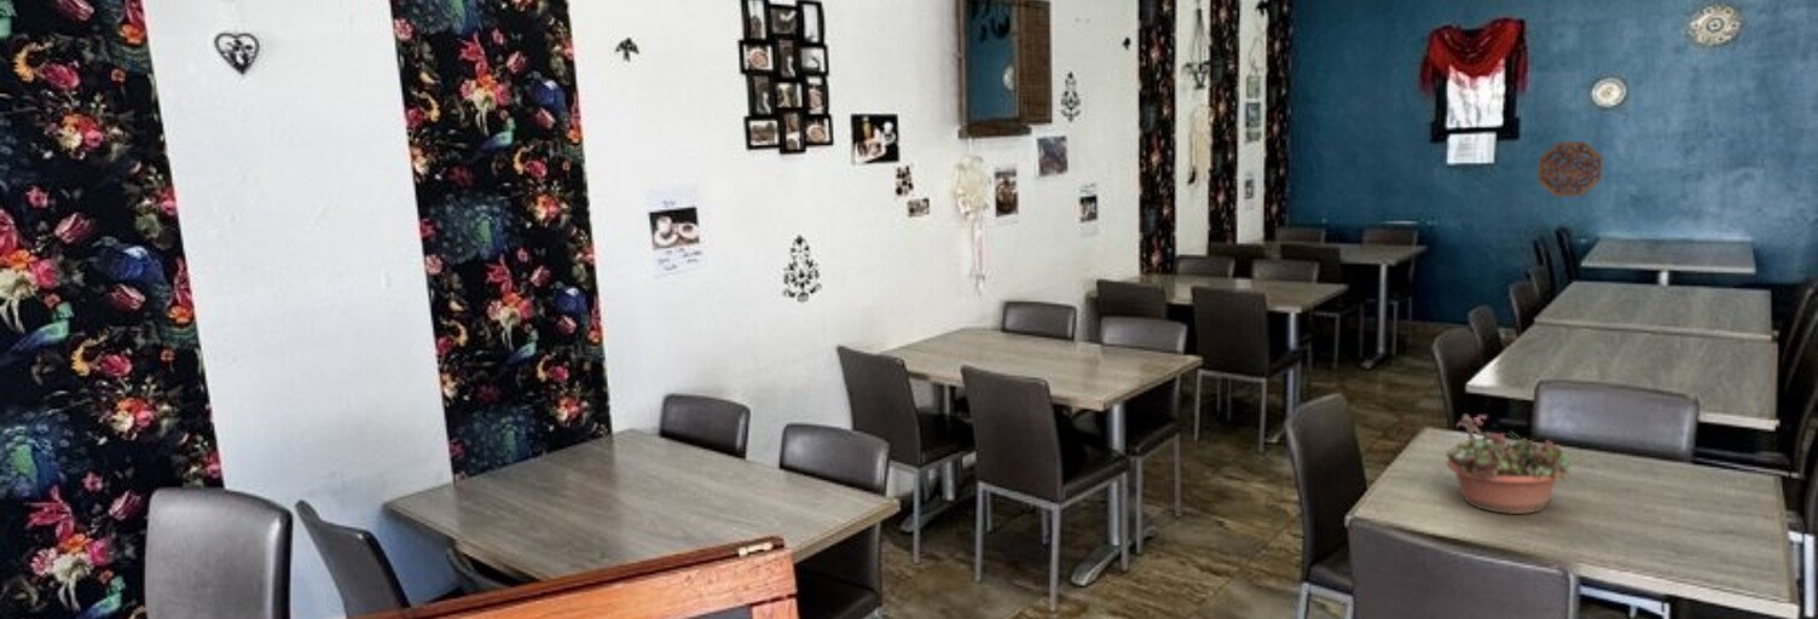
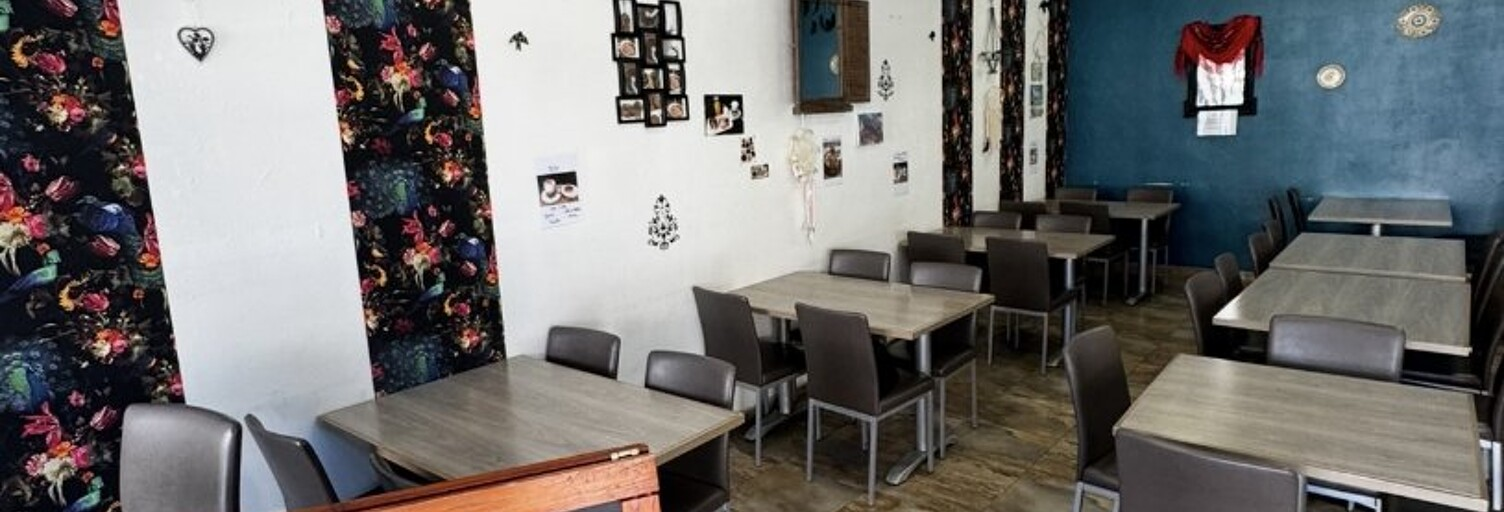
- decorative platter (1569, 168)
- succulent planter (1506, 461)
